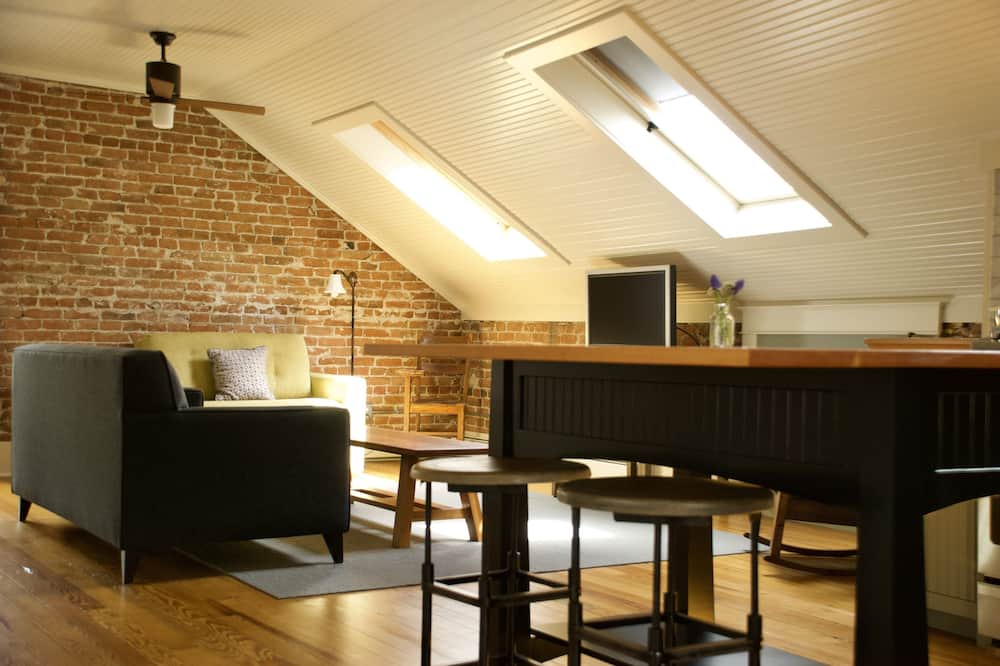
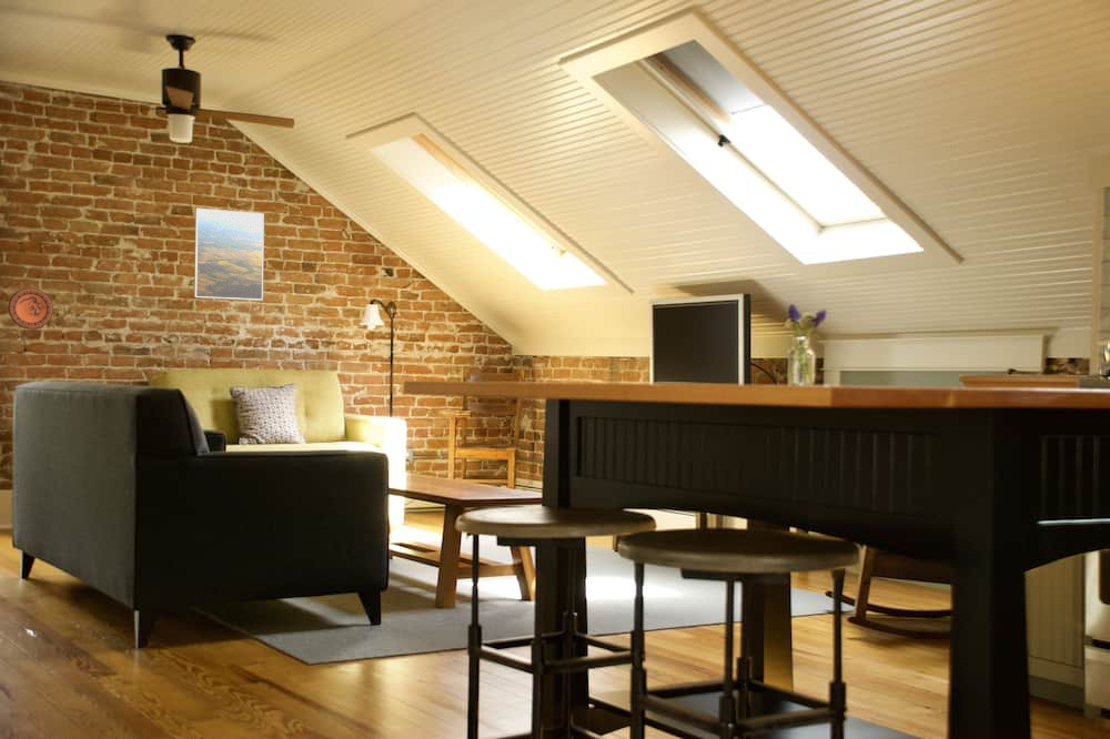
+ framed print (229, 254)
+ decorative plate (30, 308)
